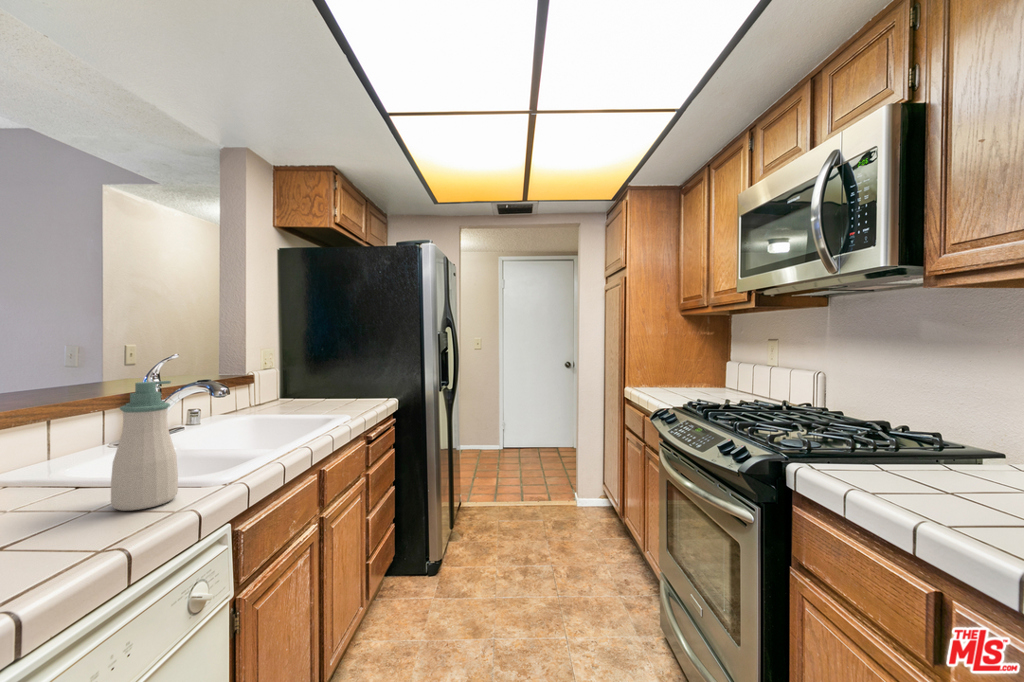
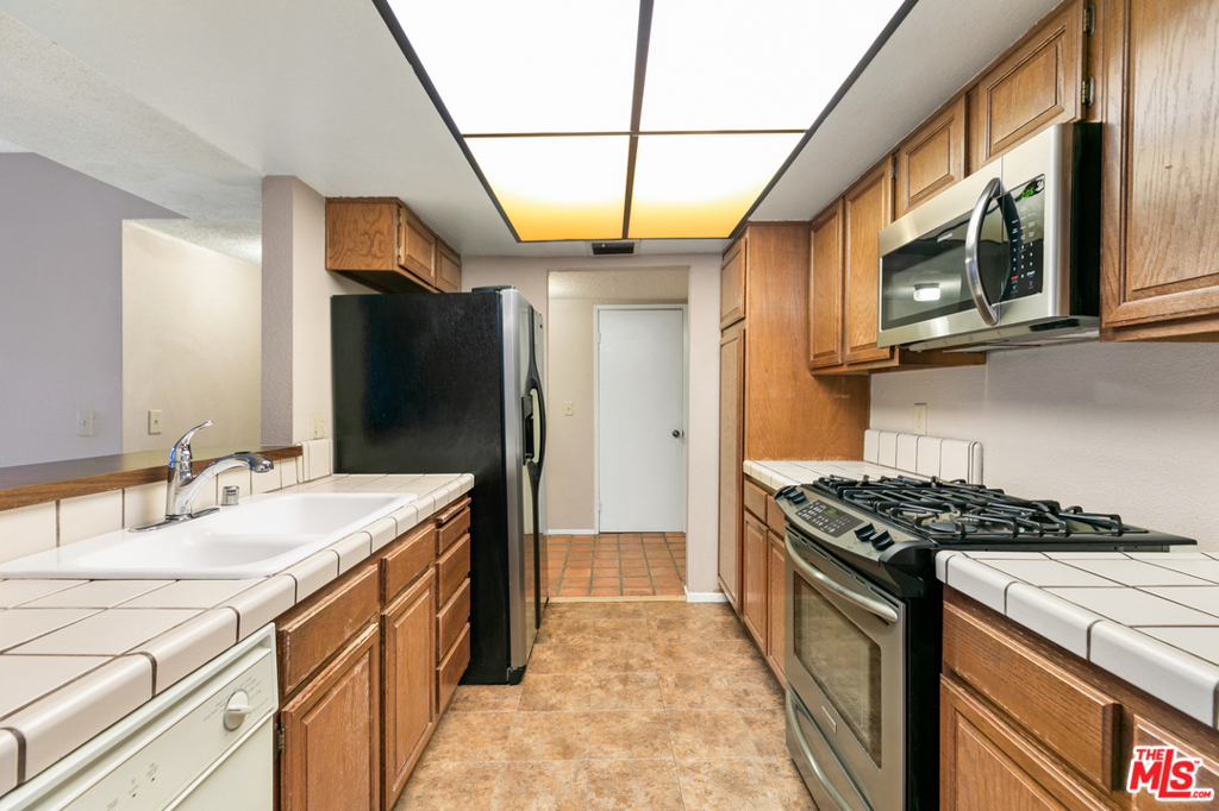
- soap bottle (145, 442)
